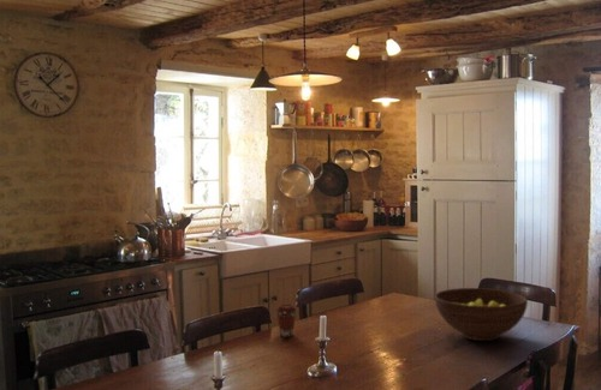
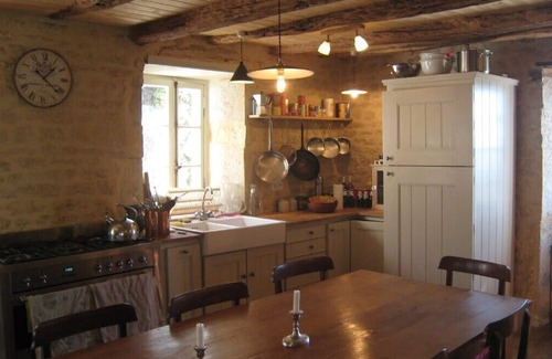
- fruit bowl (480, 317)
- coffee cup (286, 320)
